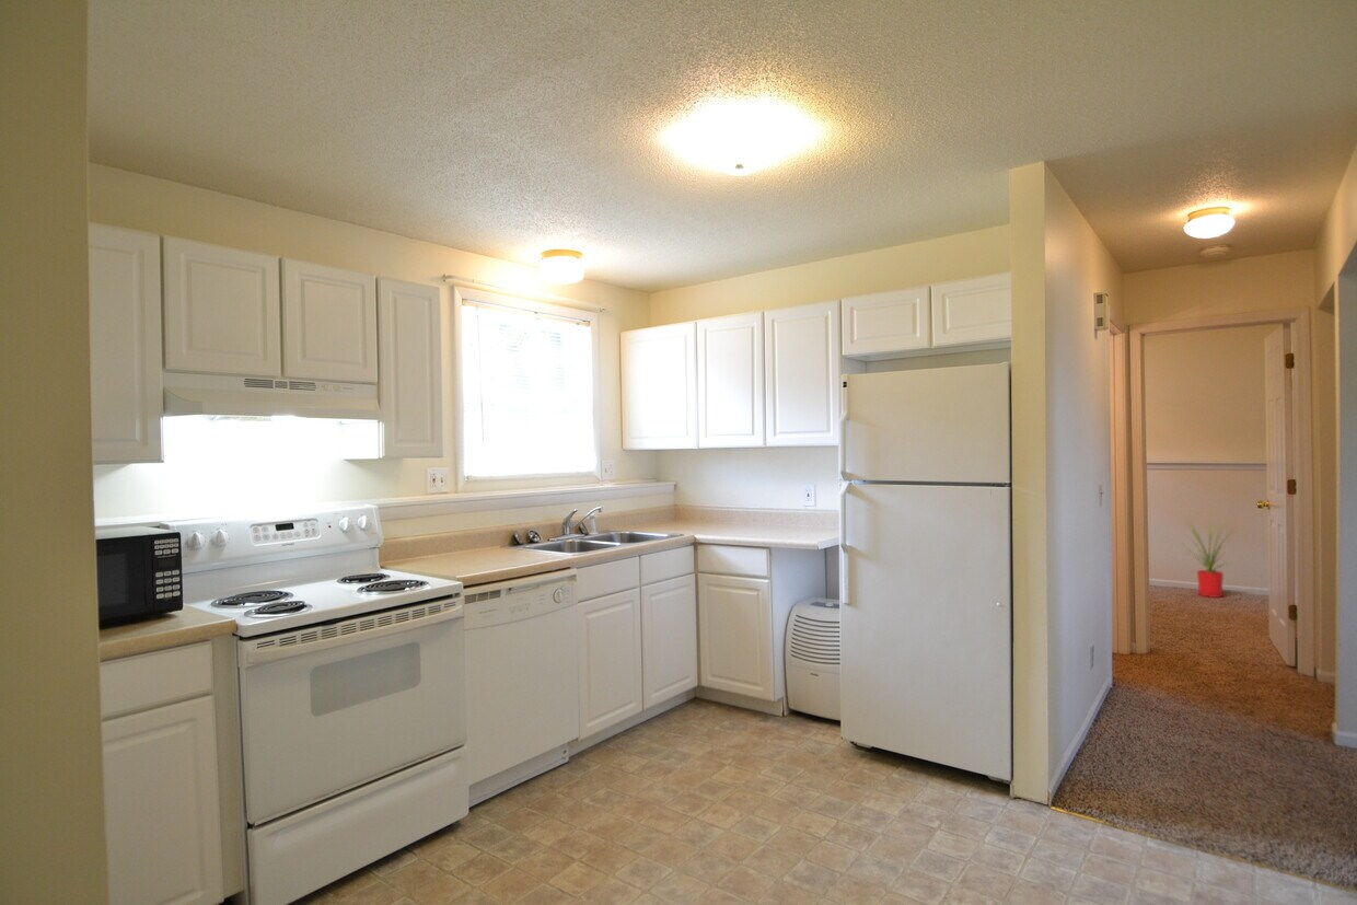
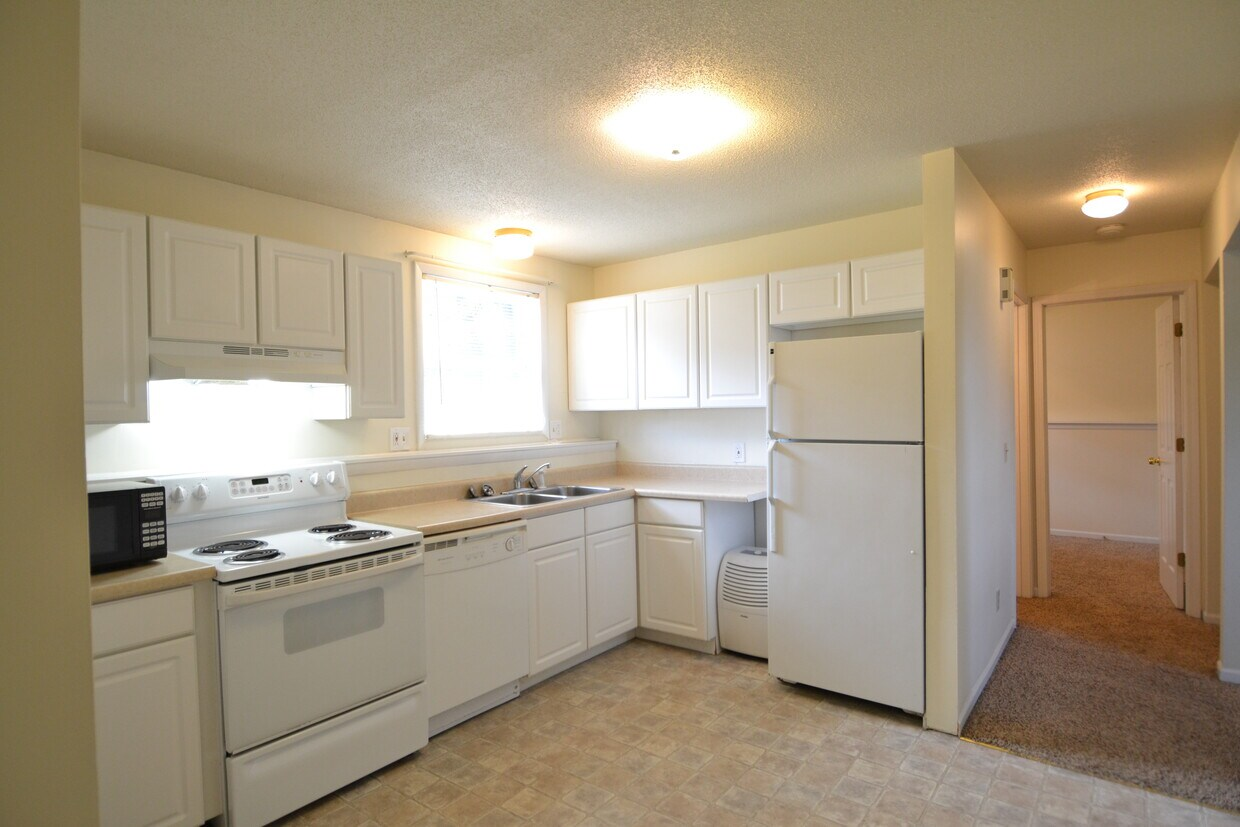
- house plant (1209, 556)
